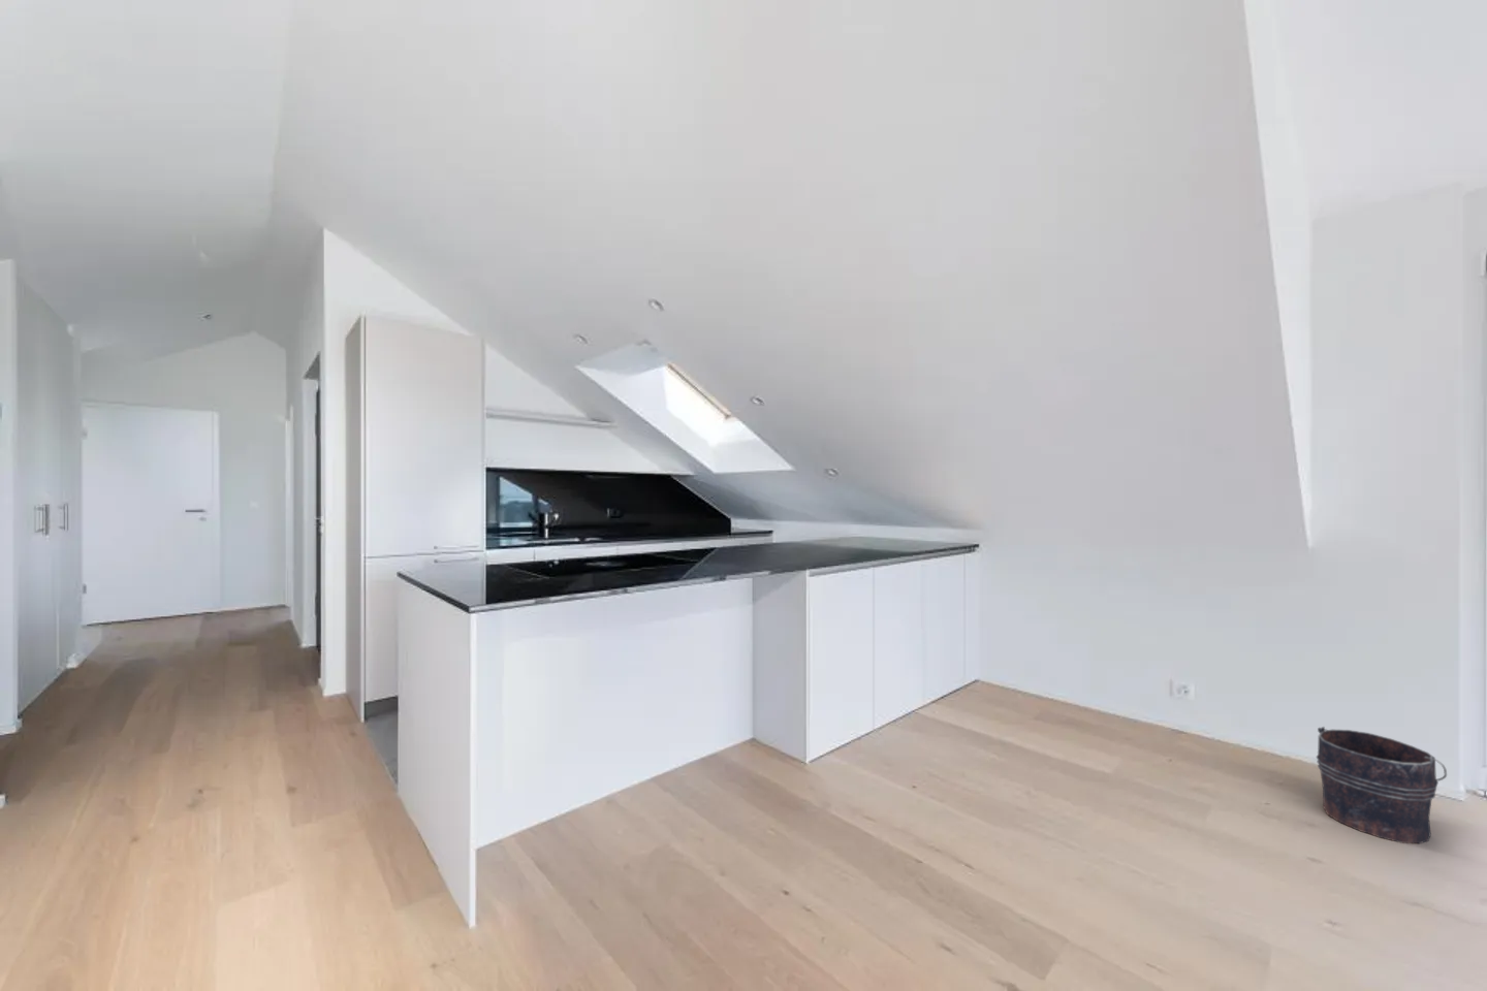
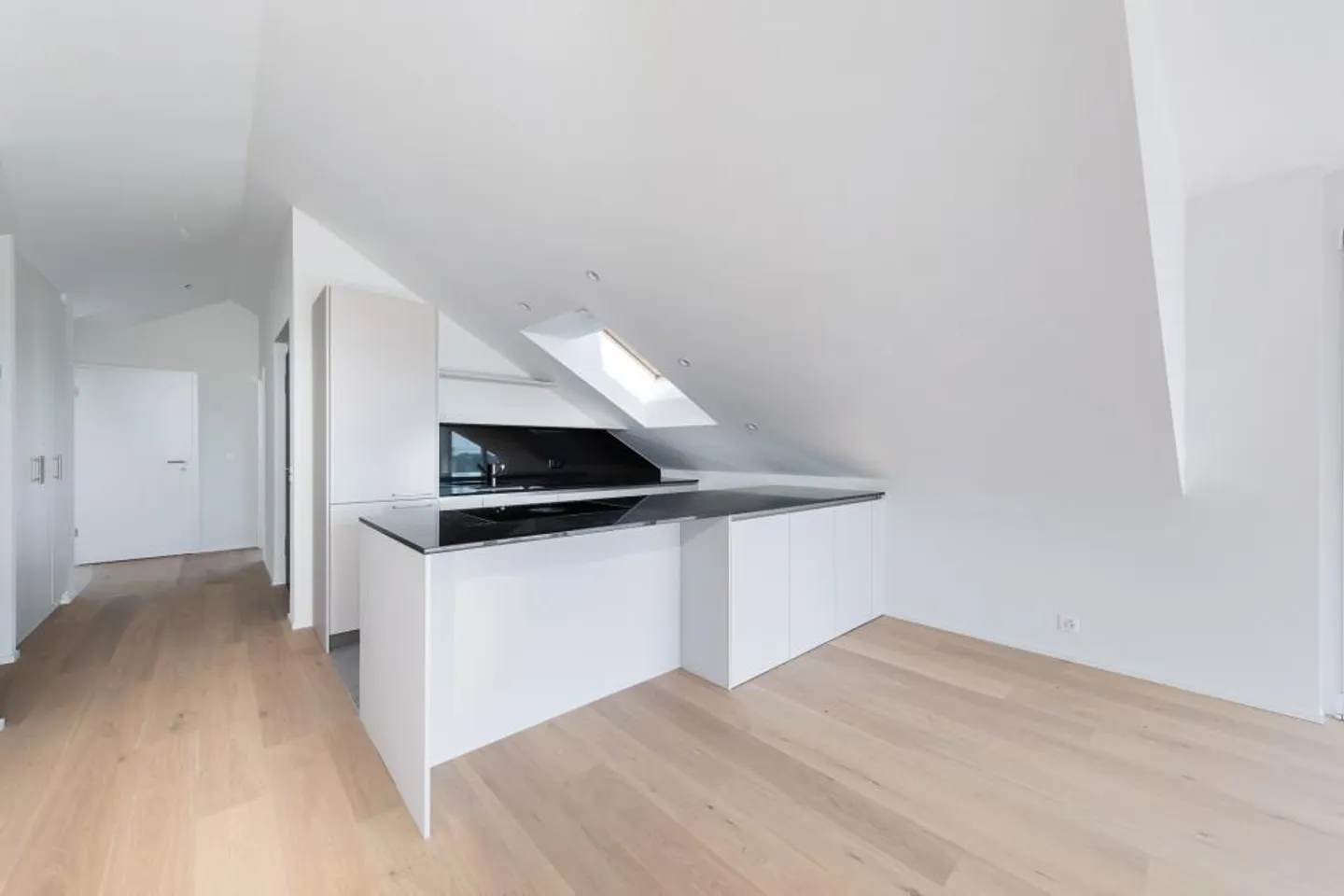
- bucket (1374, 781)
